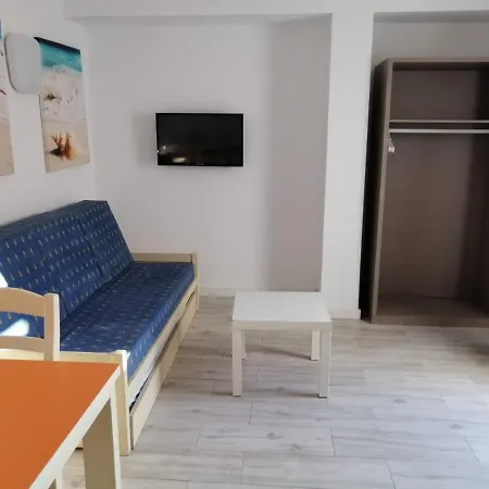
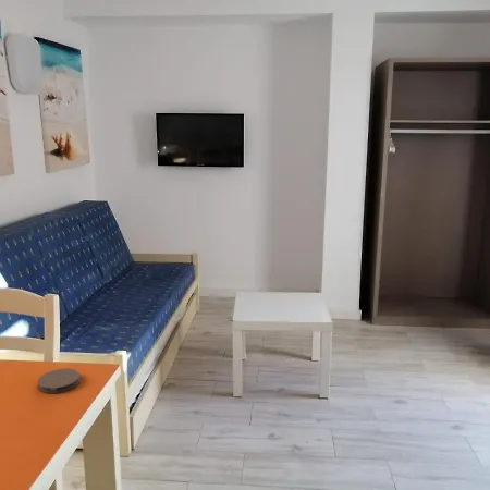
+ coaster (59, 380)
